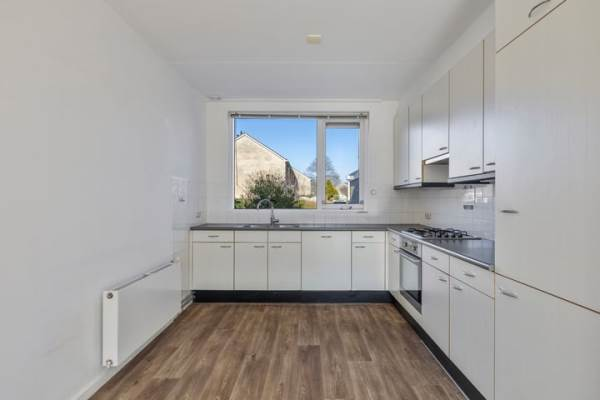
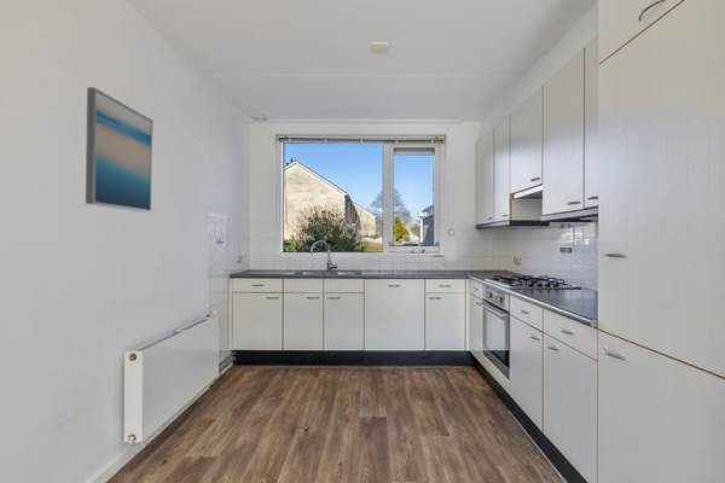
+ wall art (122, 157)
